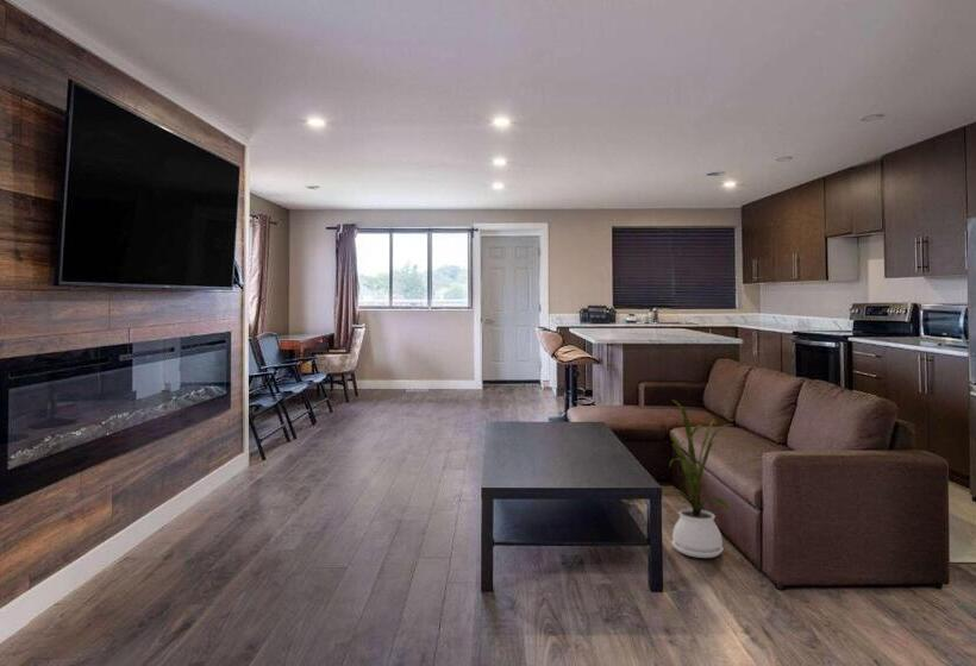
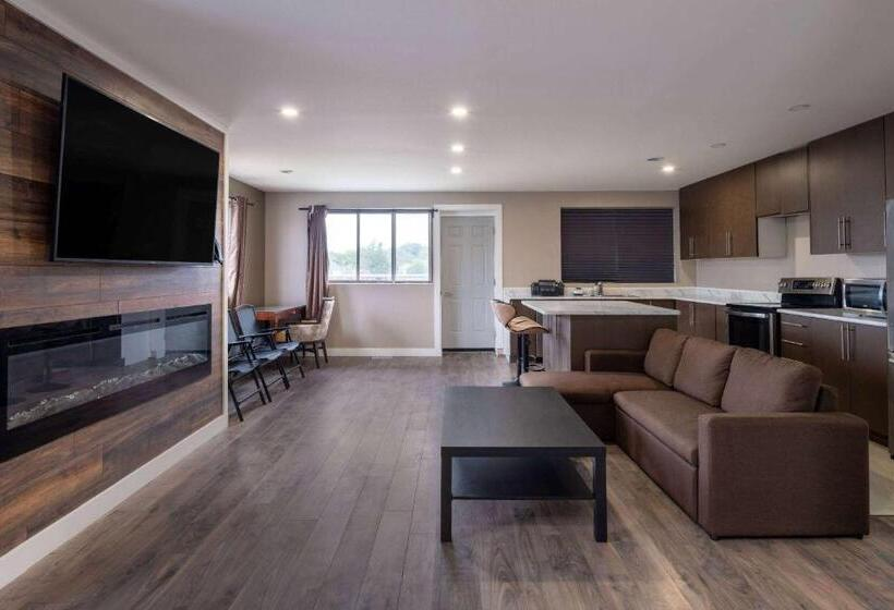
- house plant (694, 475)
